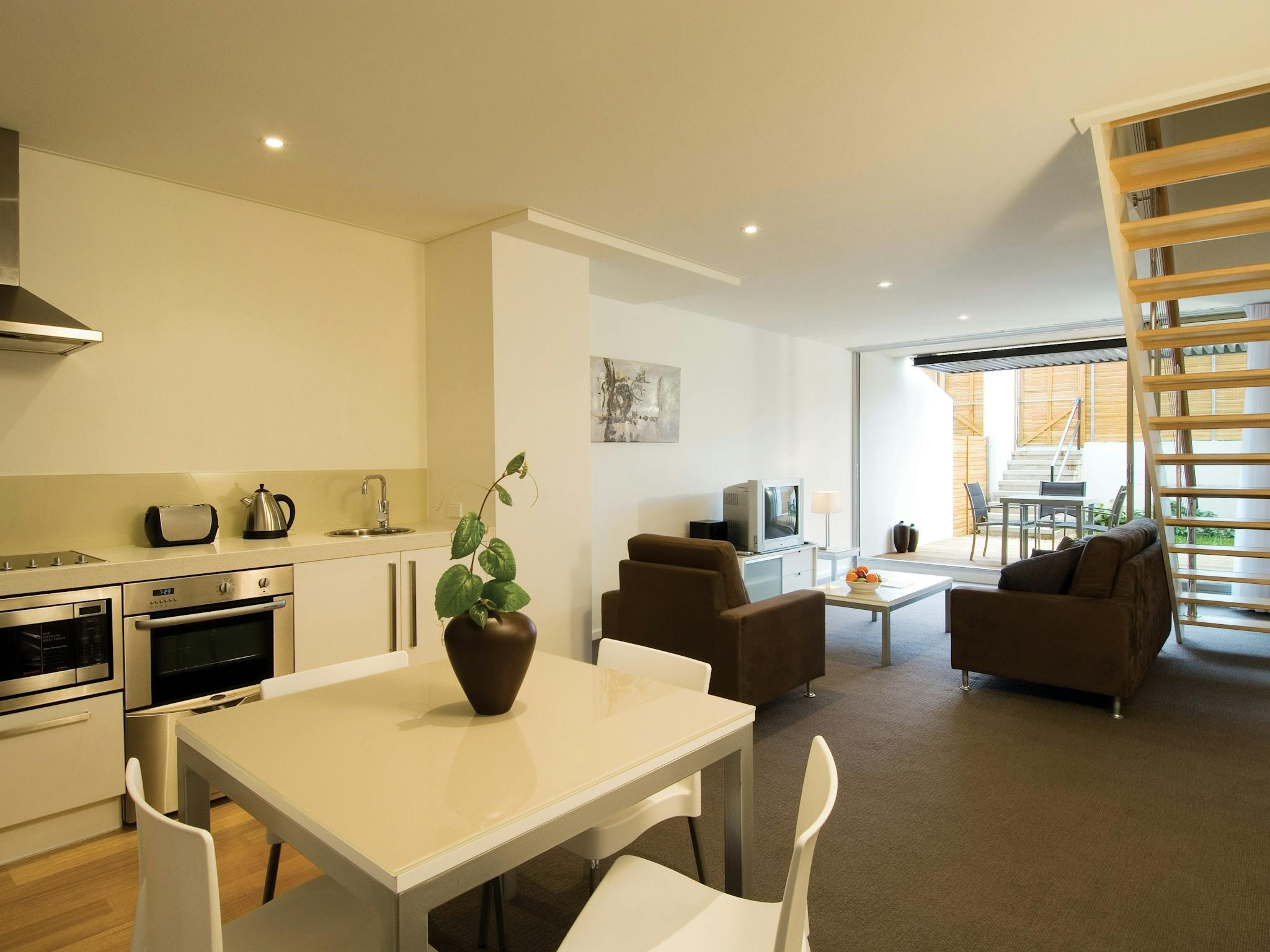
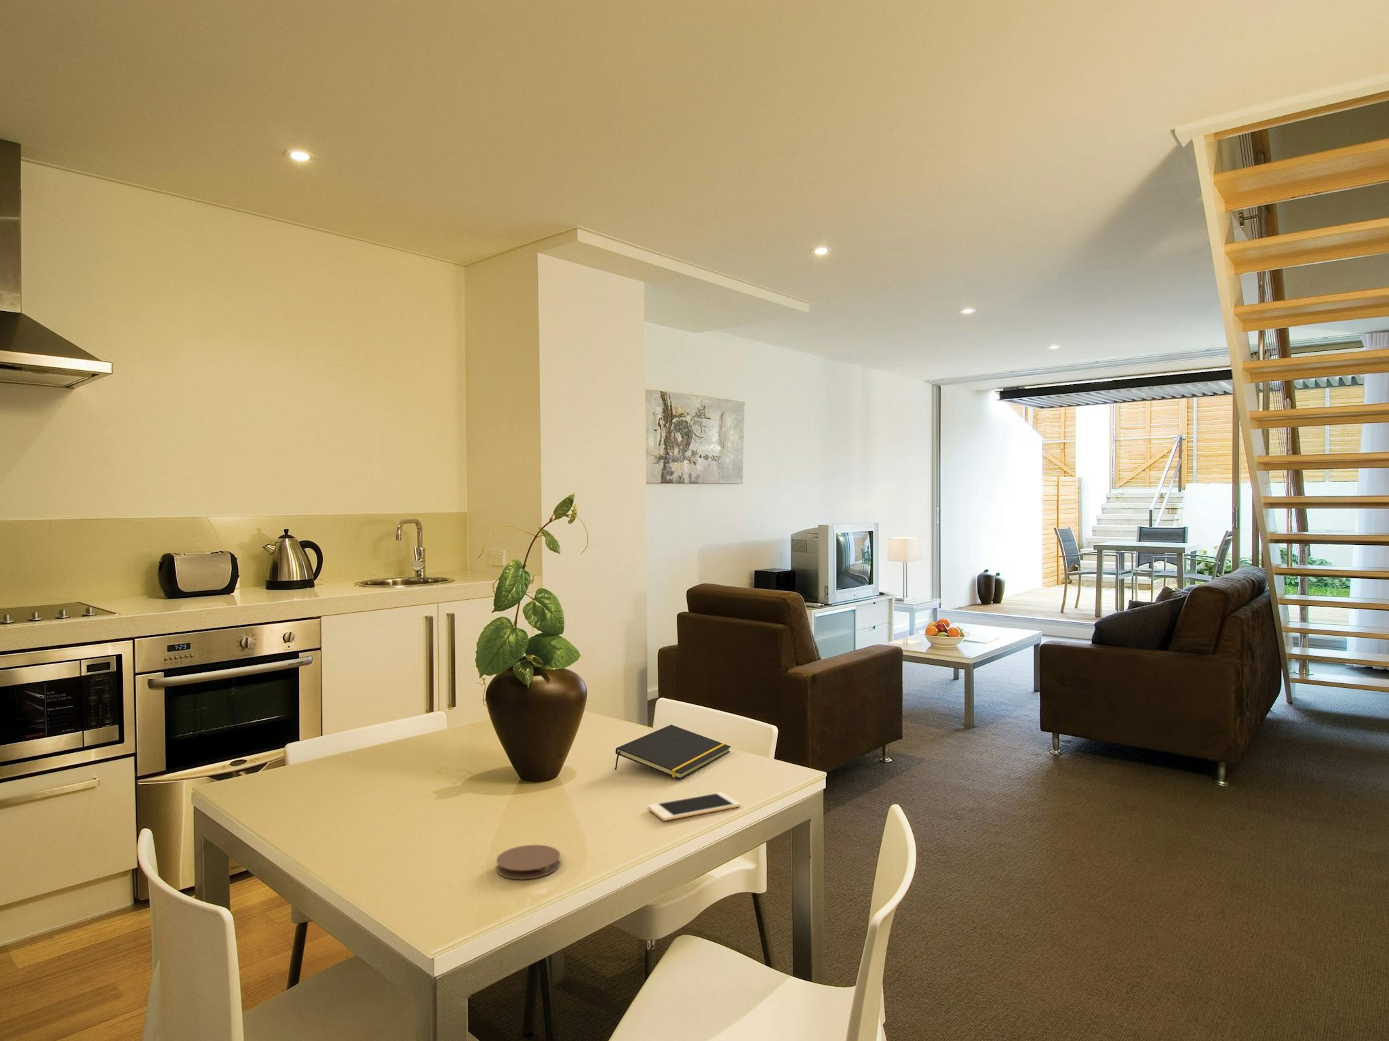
+ notepad (675, 749)
+ cell phone (693, 806)
+ coaster (528, 861)
